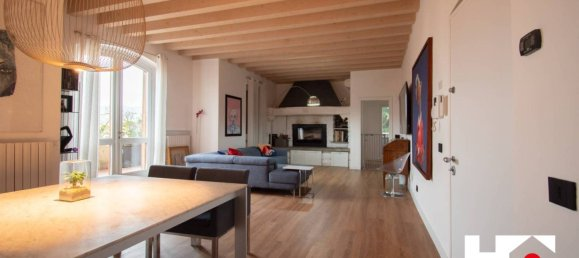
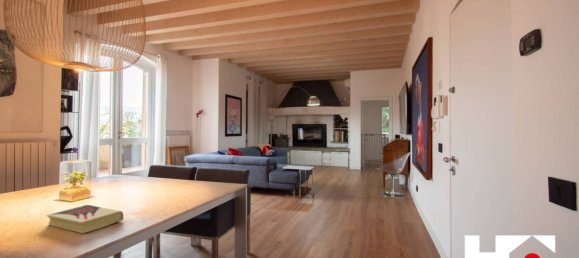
+ book (85, 217)
